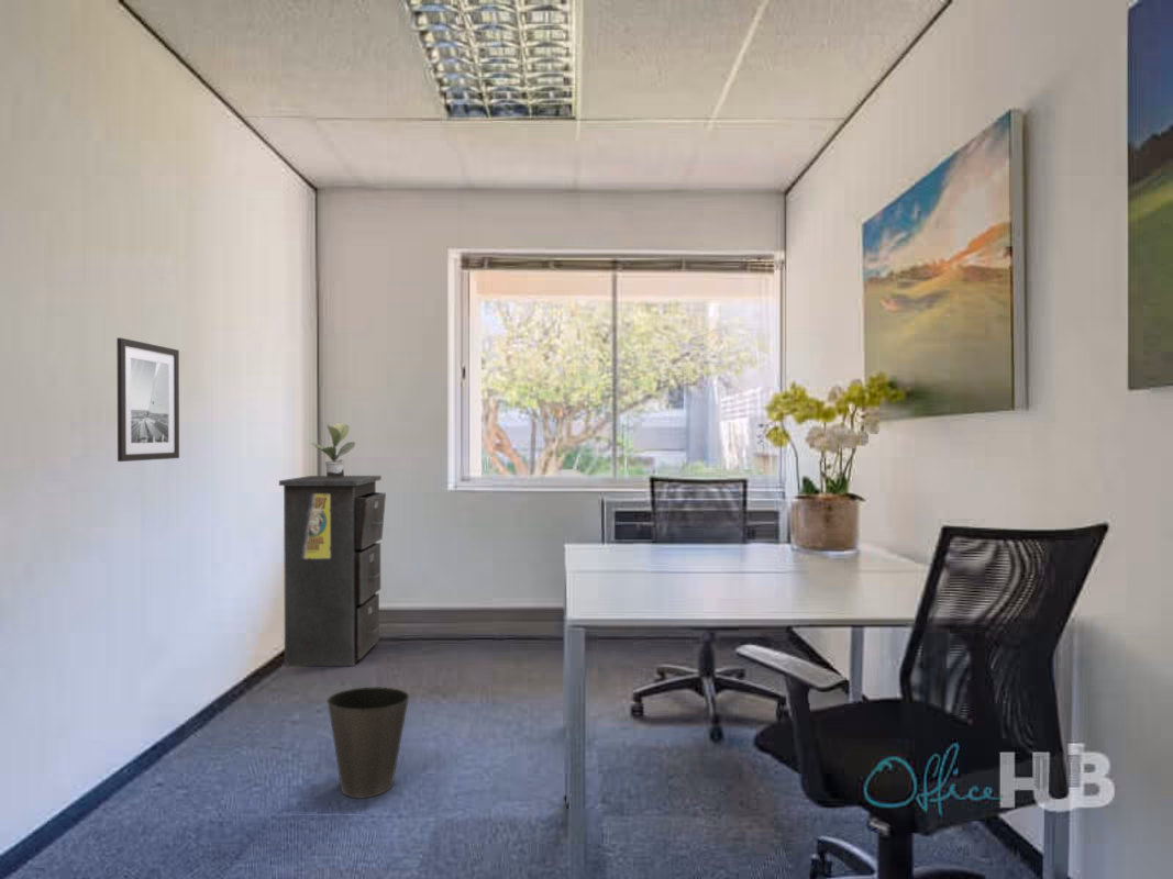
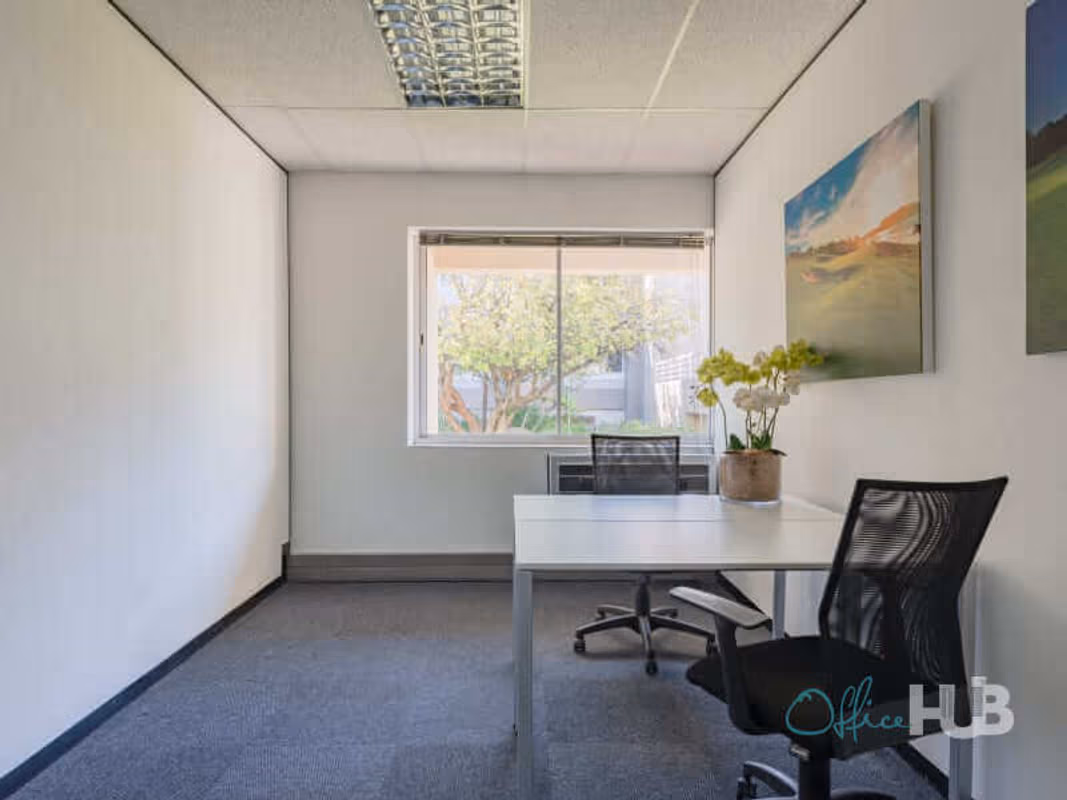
- filing cabinet (339, 566)
- wall art (150, 401)
- waste basket (368, 742)
- potted plant (332, 449)
